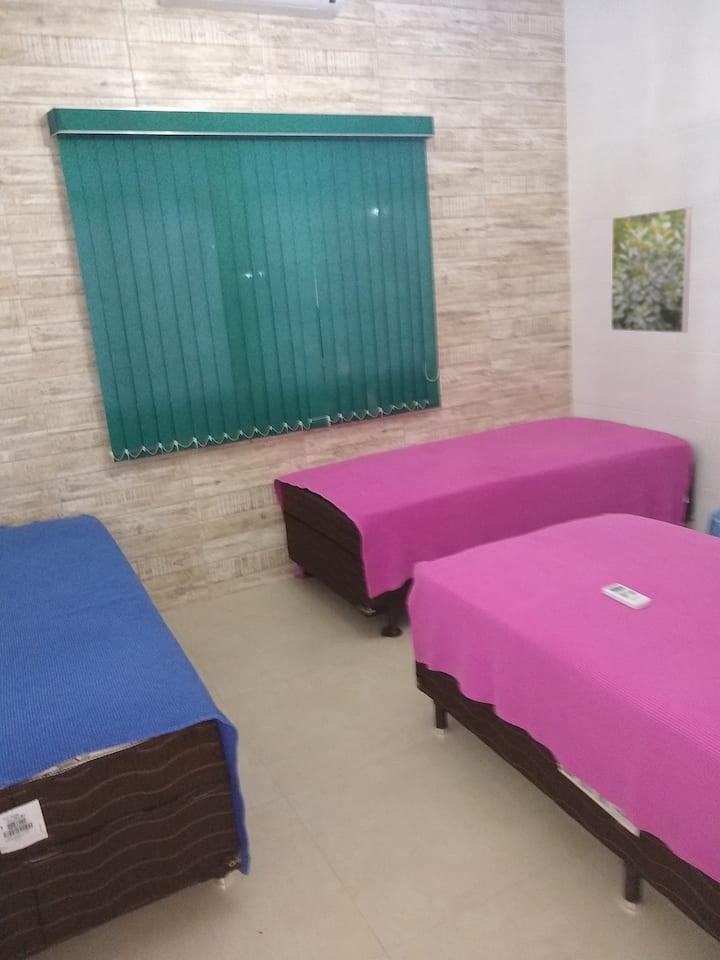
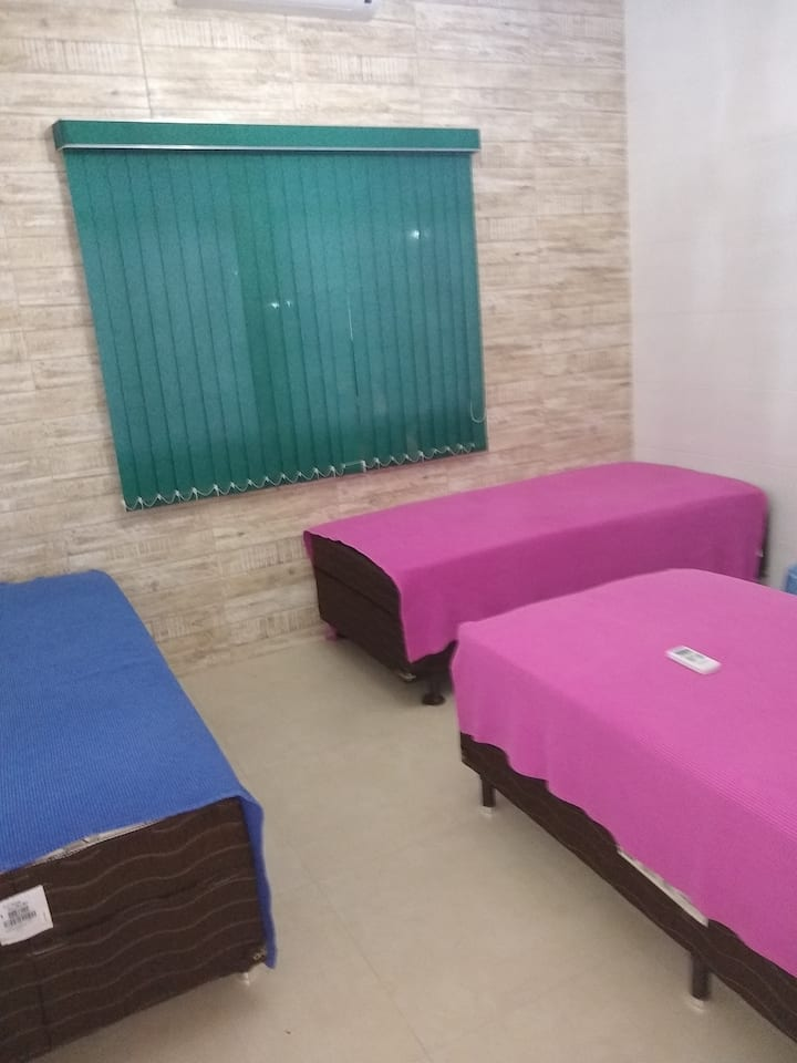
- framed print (648, 273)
